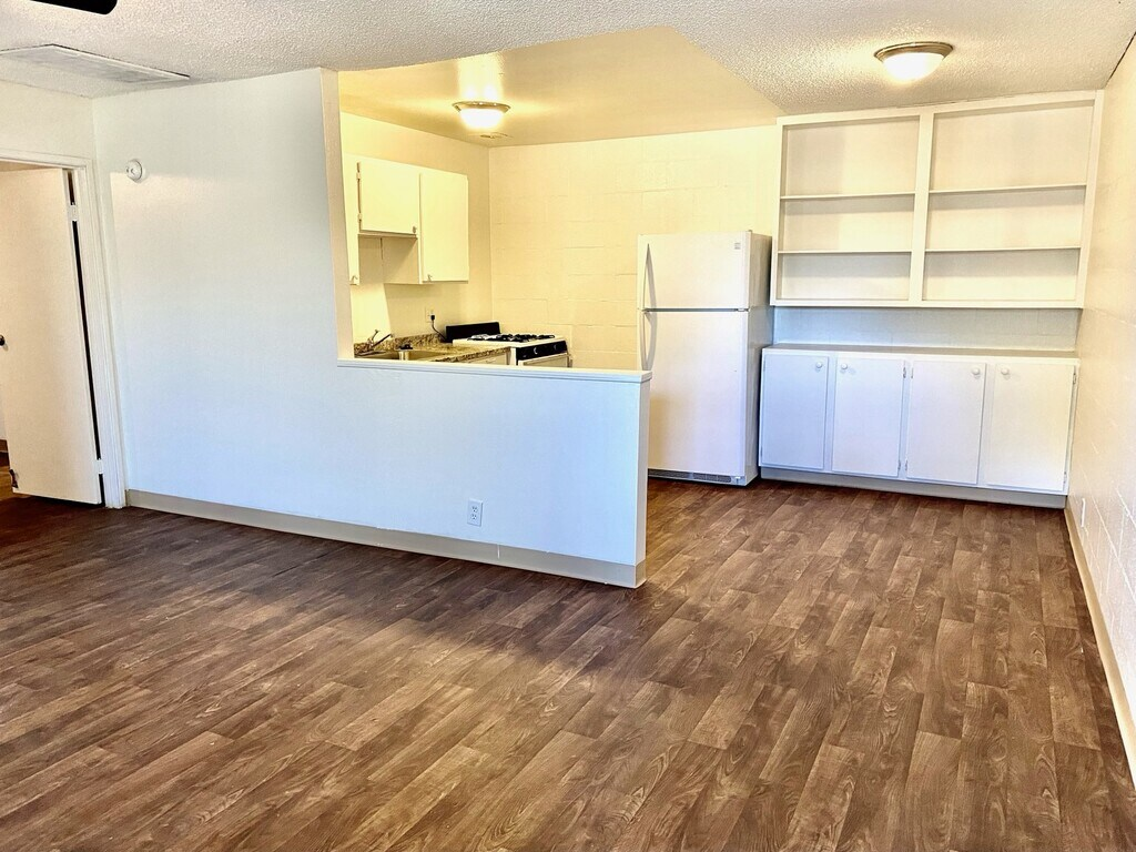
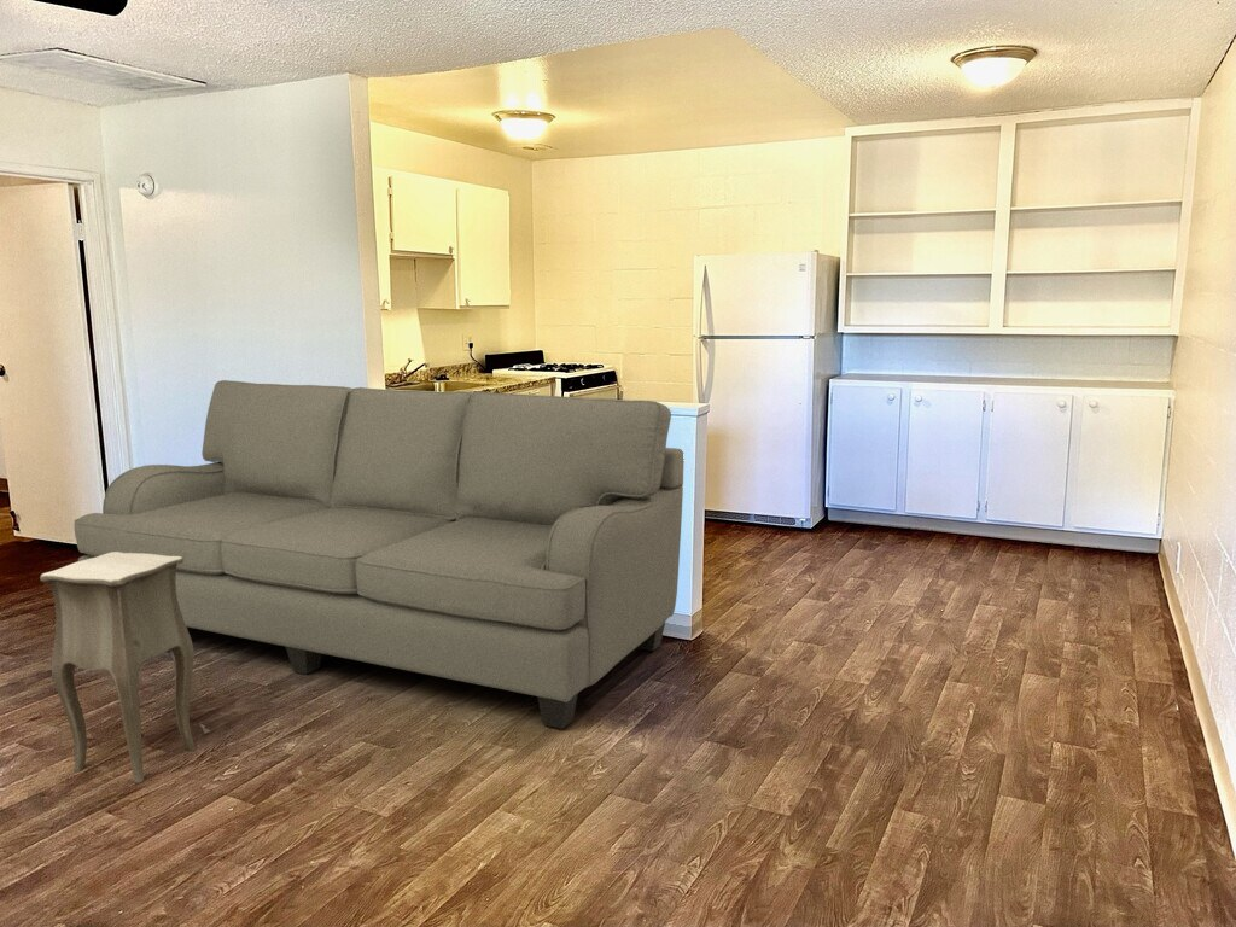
+ side table (124, 663)
+ sofa (373, 515)
